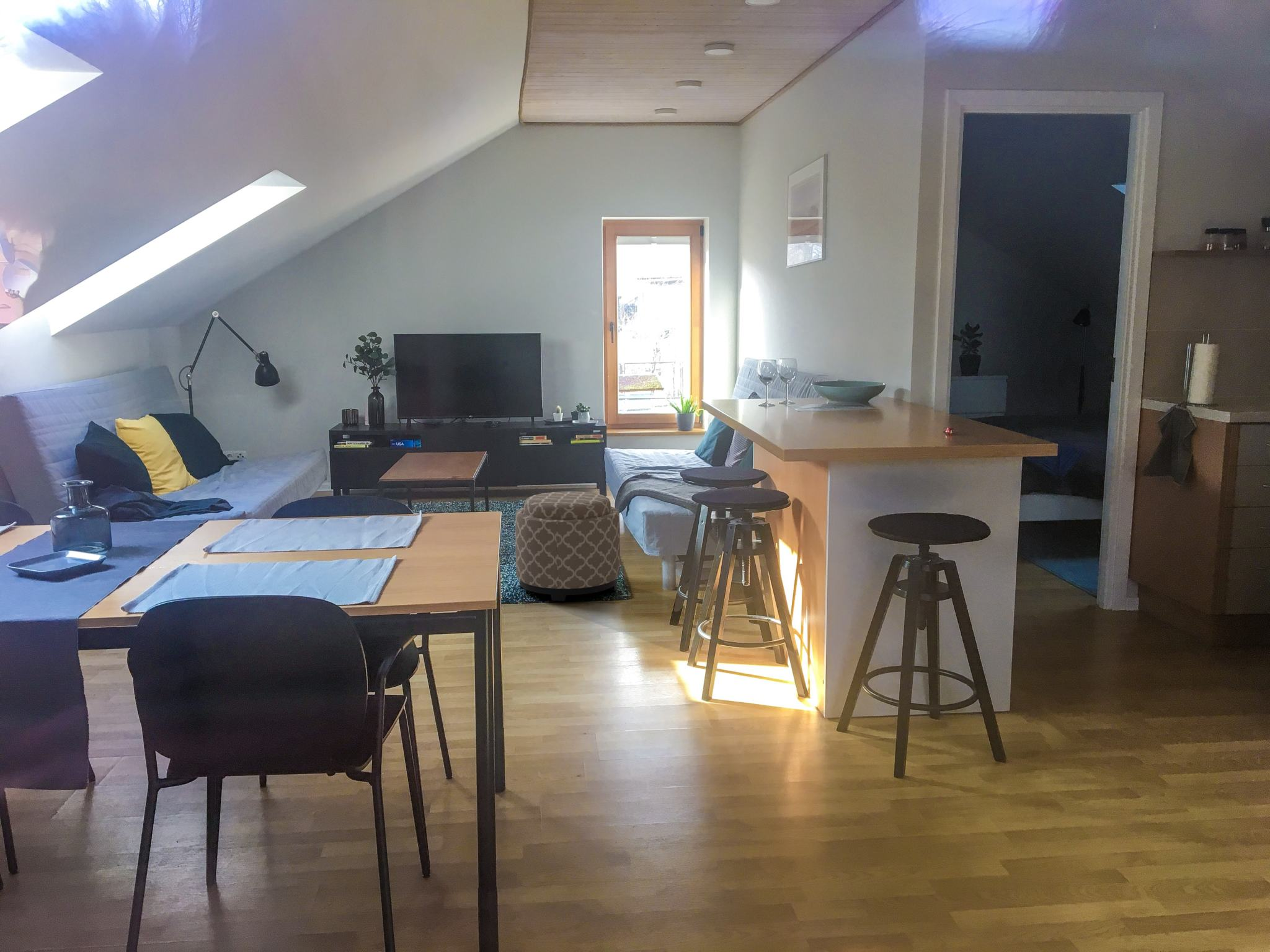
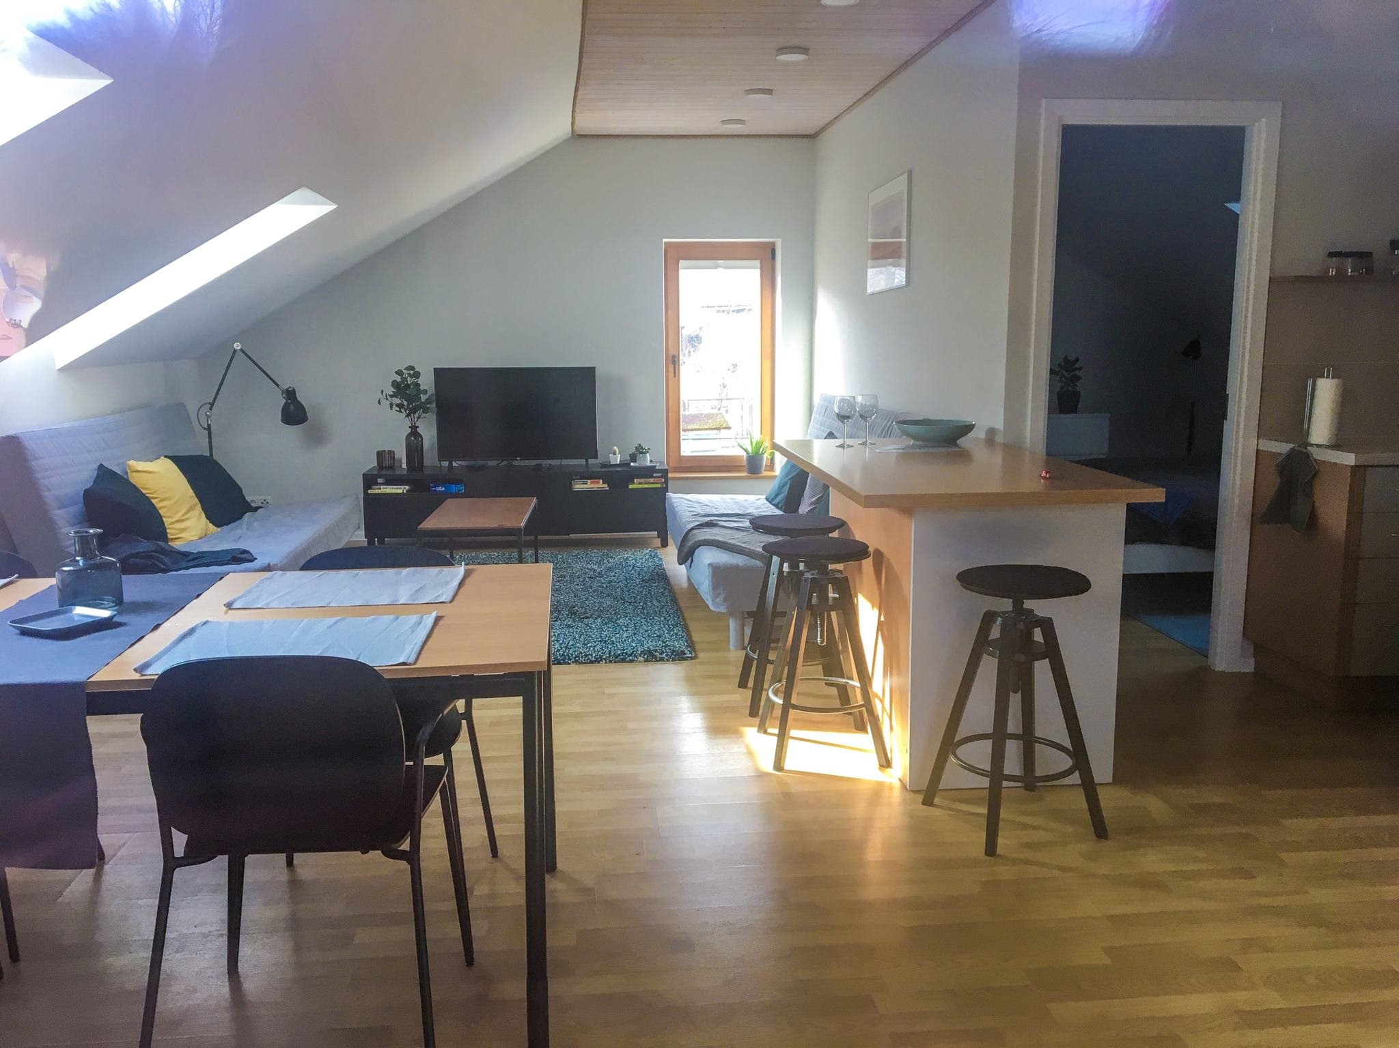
- ottoman (567, 542)
